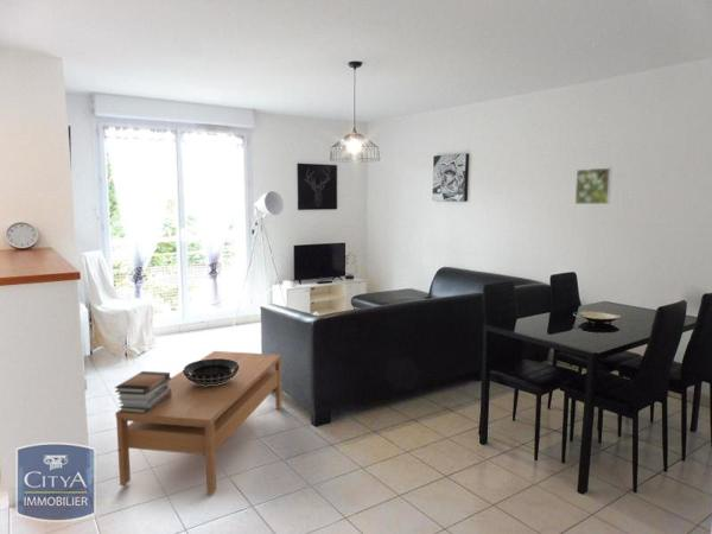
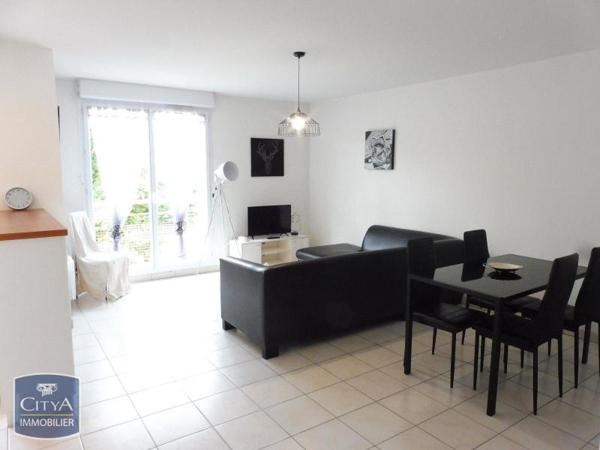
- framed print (592, 186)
- coffee table (212, 409)
- decorative bowl (210, 374)
- book stack (144, 390)
